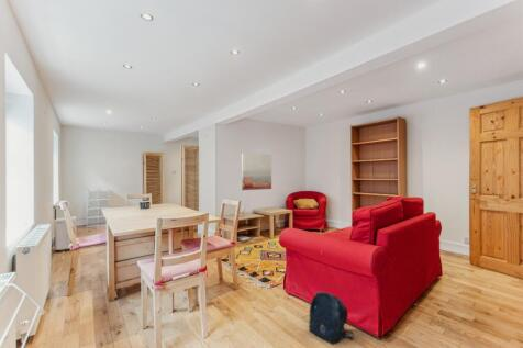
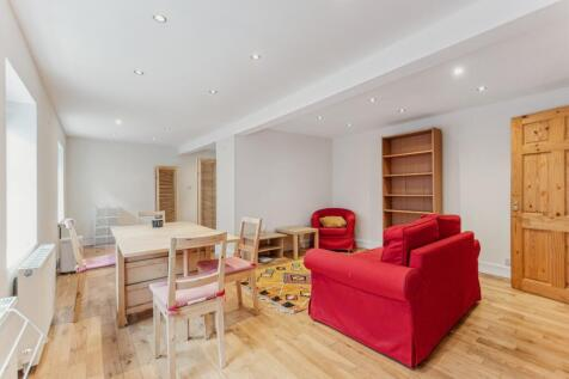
- backpack (329, 311)
- wall art (257, 171)
